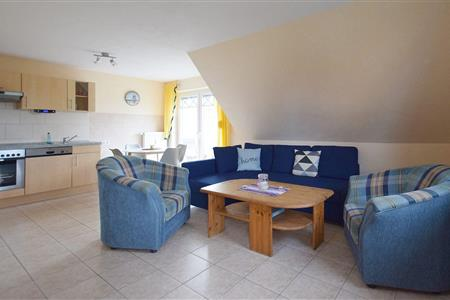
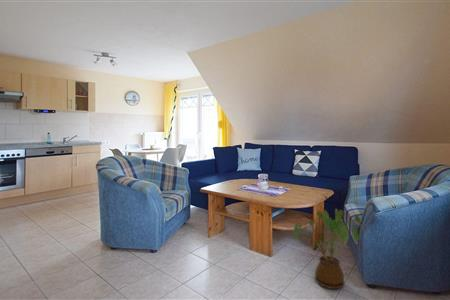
+ house plant (327, 247)
